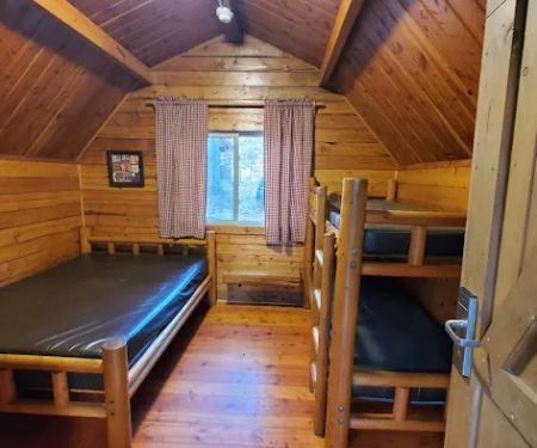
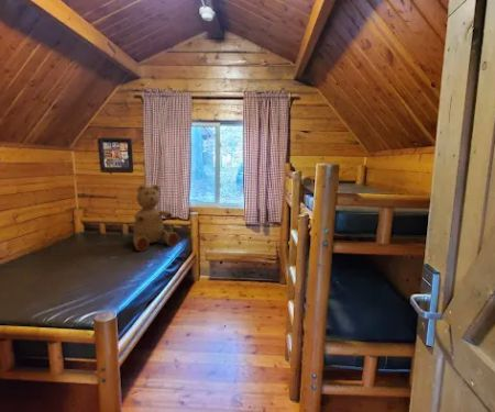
+ teddy bear (150, 214)
